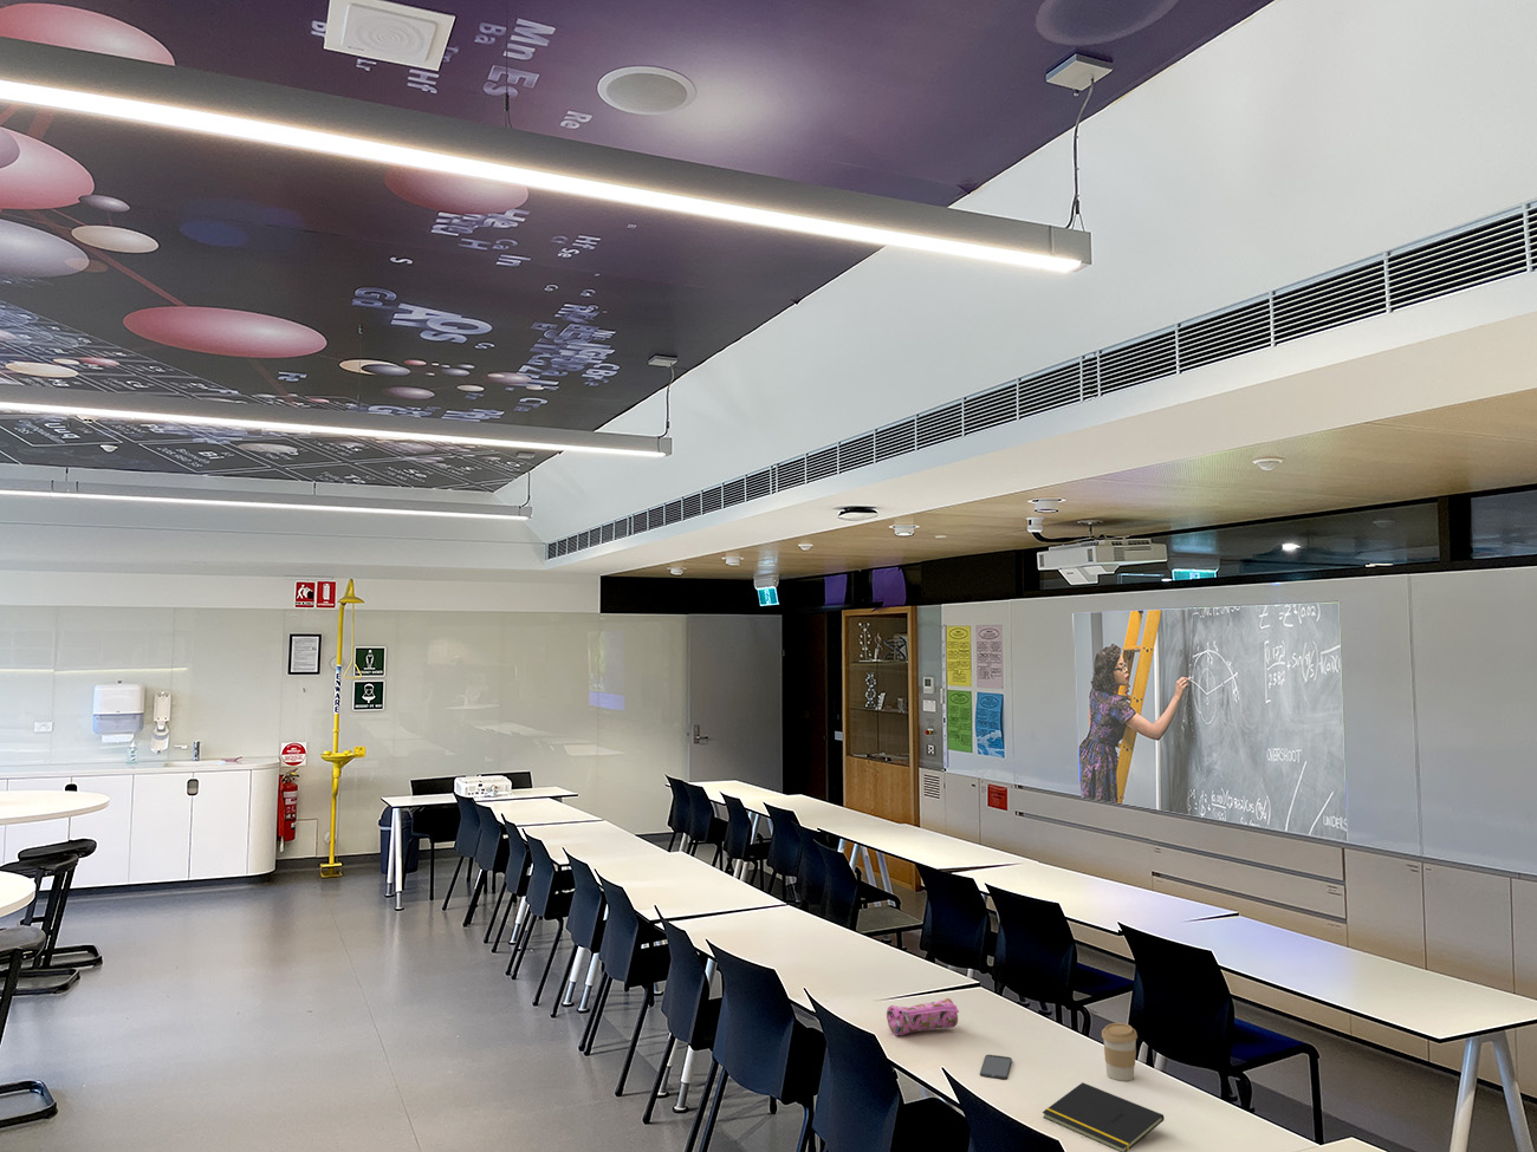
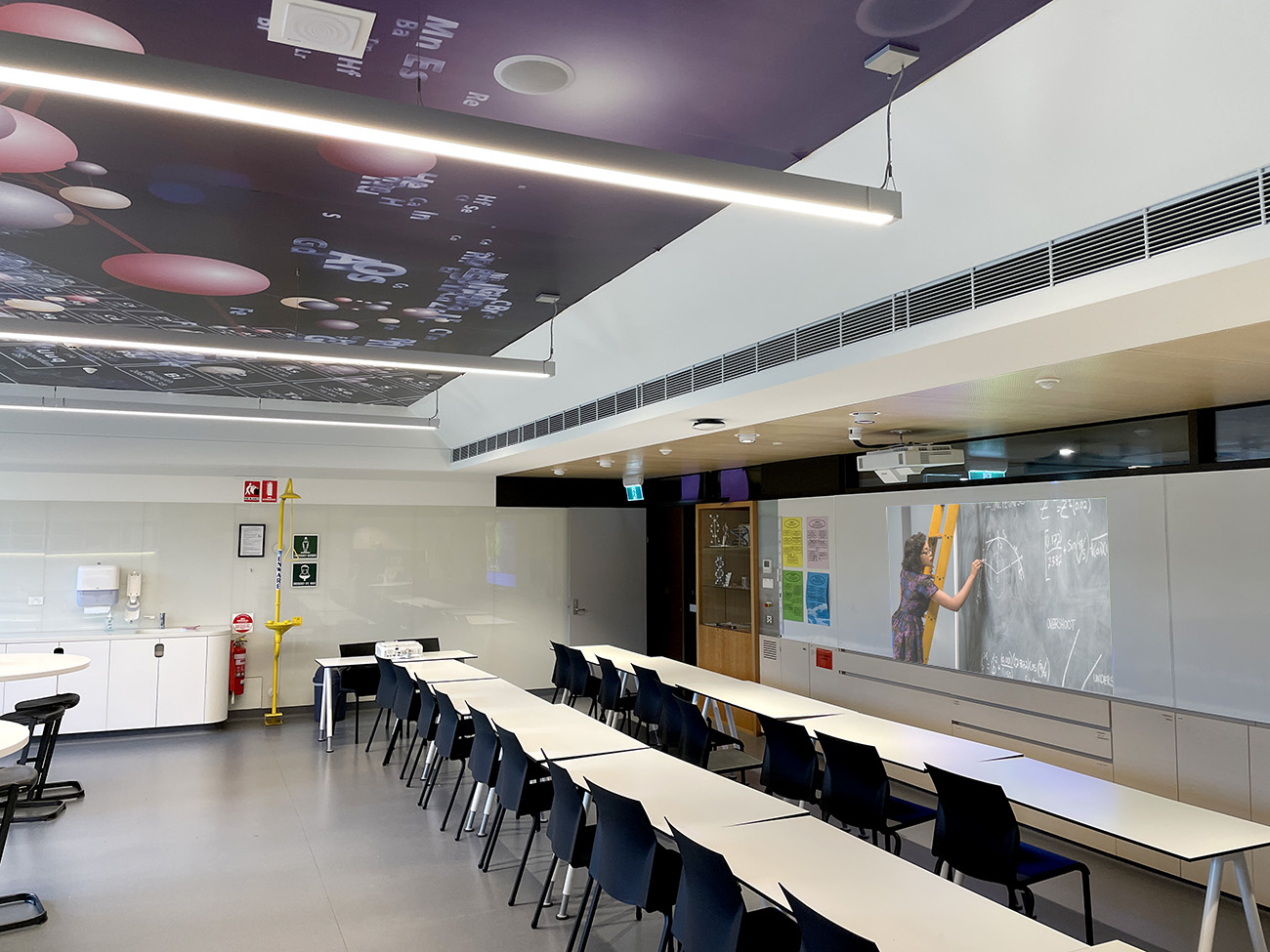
- notepad (1101, 1116)
- pencil case (922, 1016)
- smartphone (996, 1066)
- coffee cup (1119, 1050)
